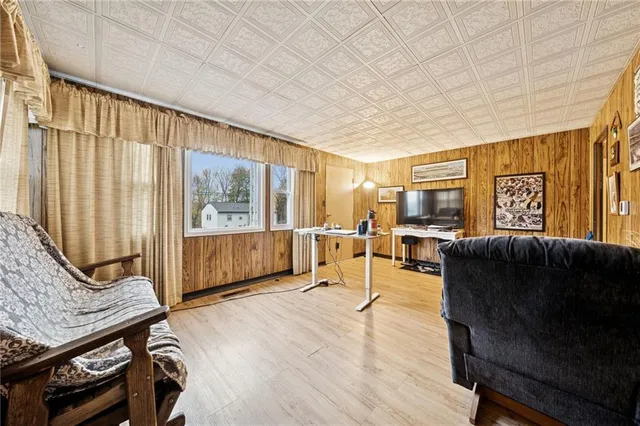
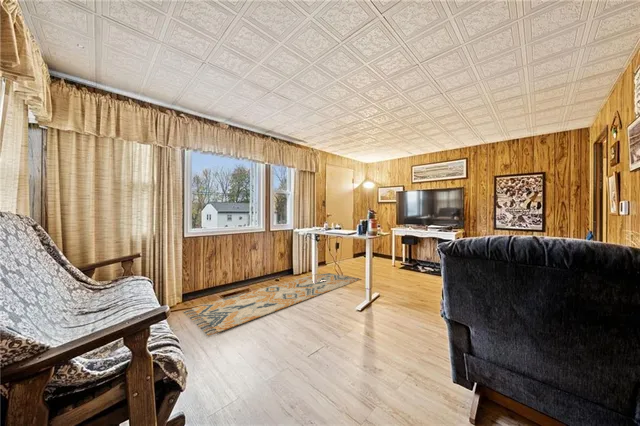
+ rug (288, 292)
